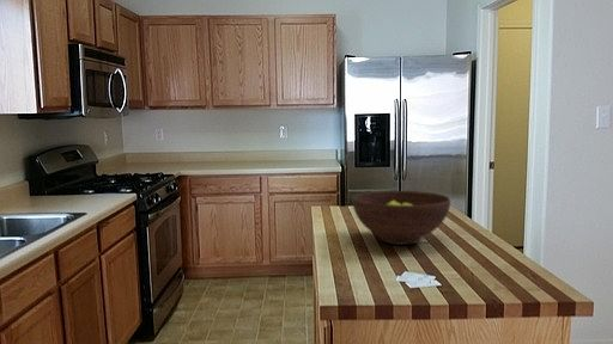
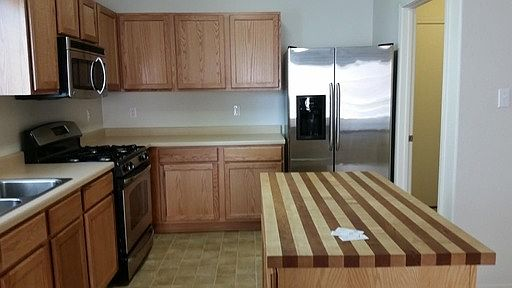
- fruit bowl (400, 219)
